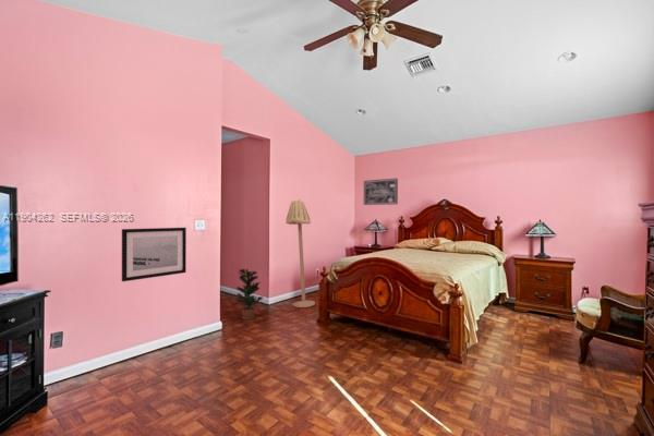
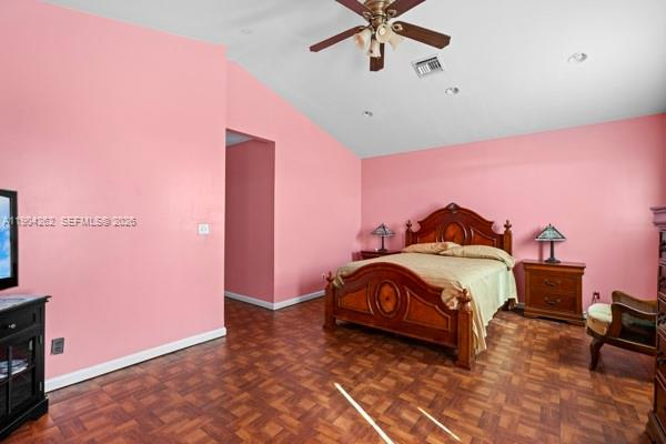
- floor lamp (300, 251)
- wall art (156, 252)
- wall art (379, 192)
- potted plant (246, 292)
